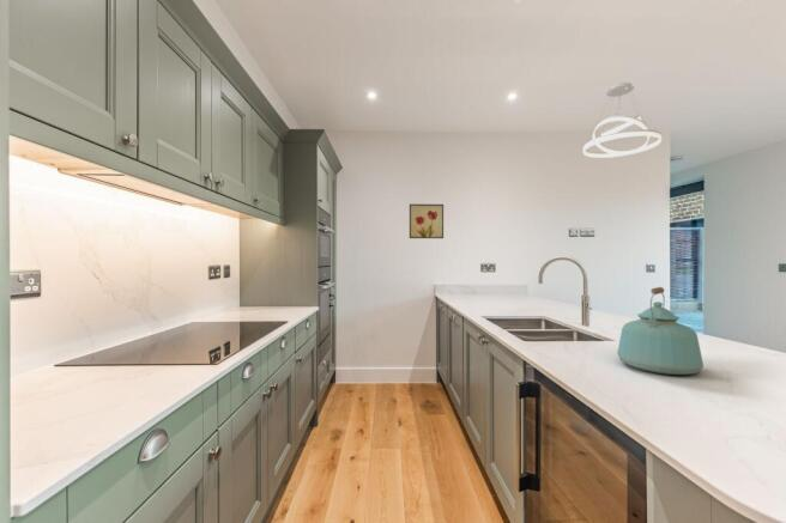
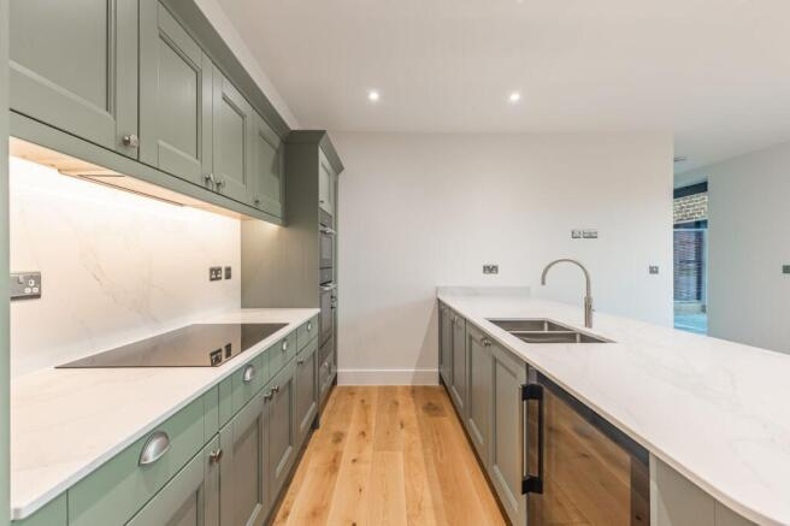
- wall art (425, 221)
- kettle (659, 326)
- pendant light (619, 118)
